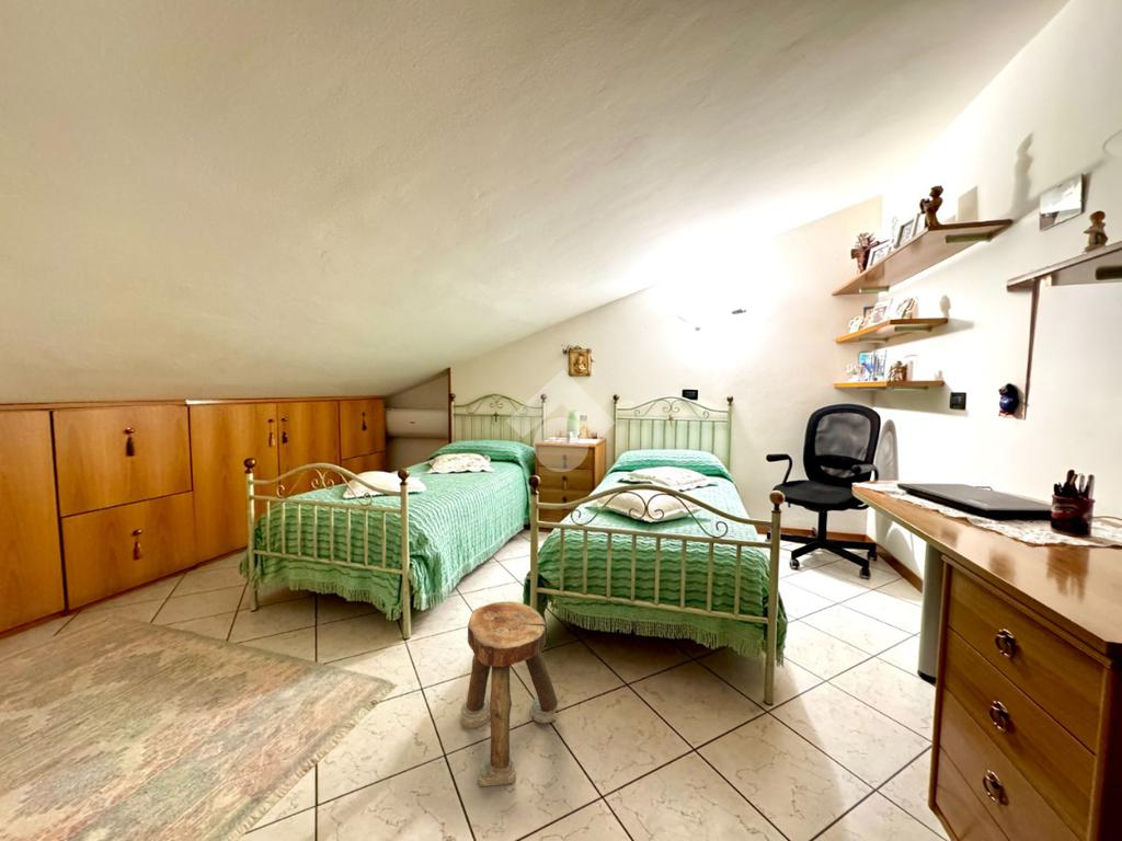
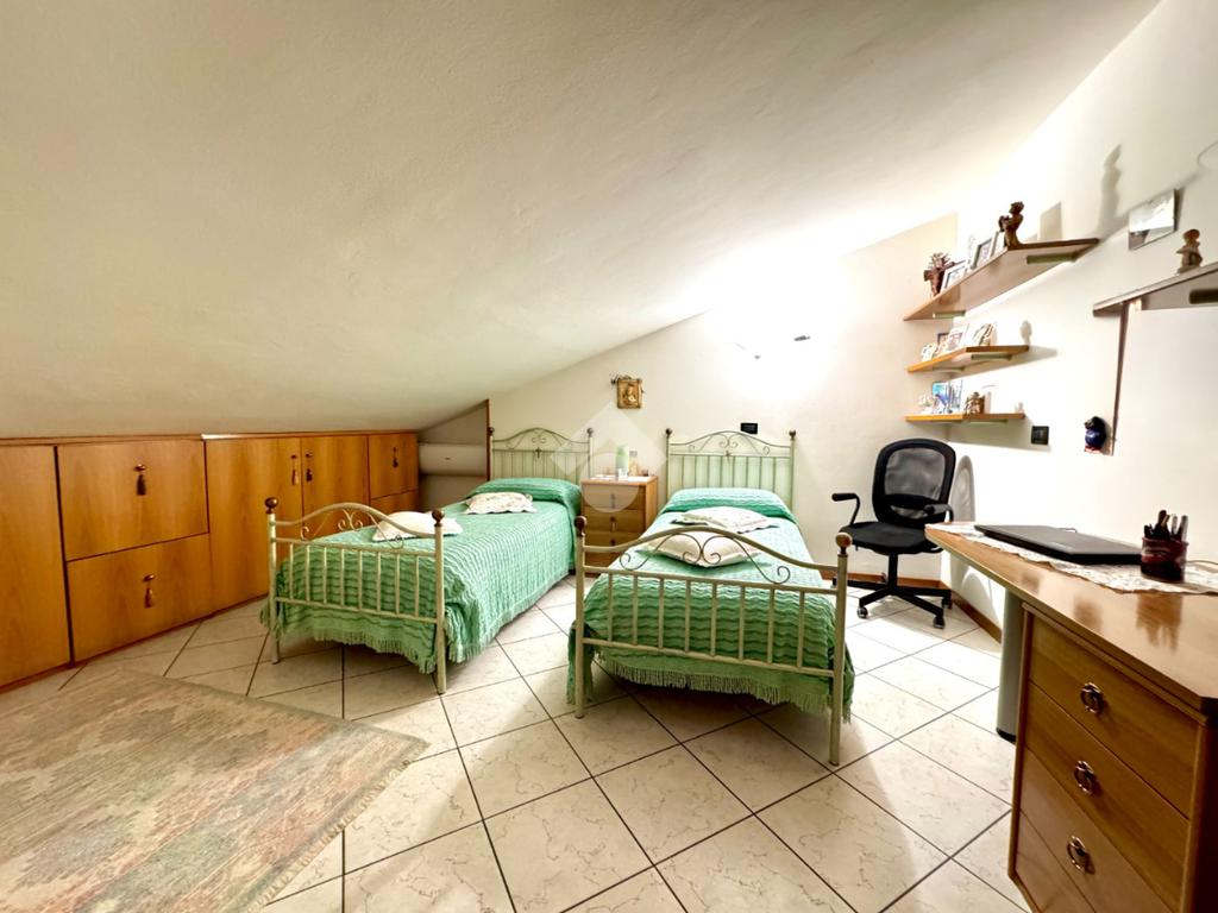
- stool (508, 679)
